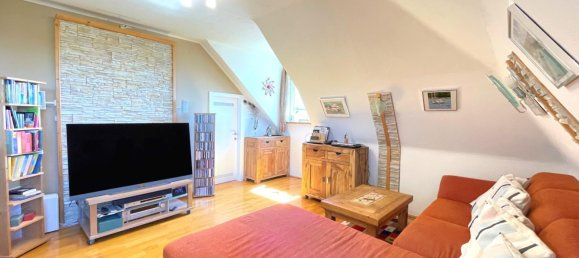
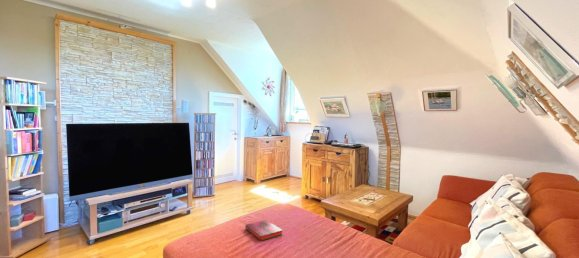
+ hardback book (263, 229)
